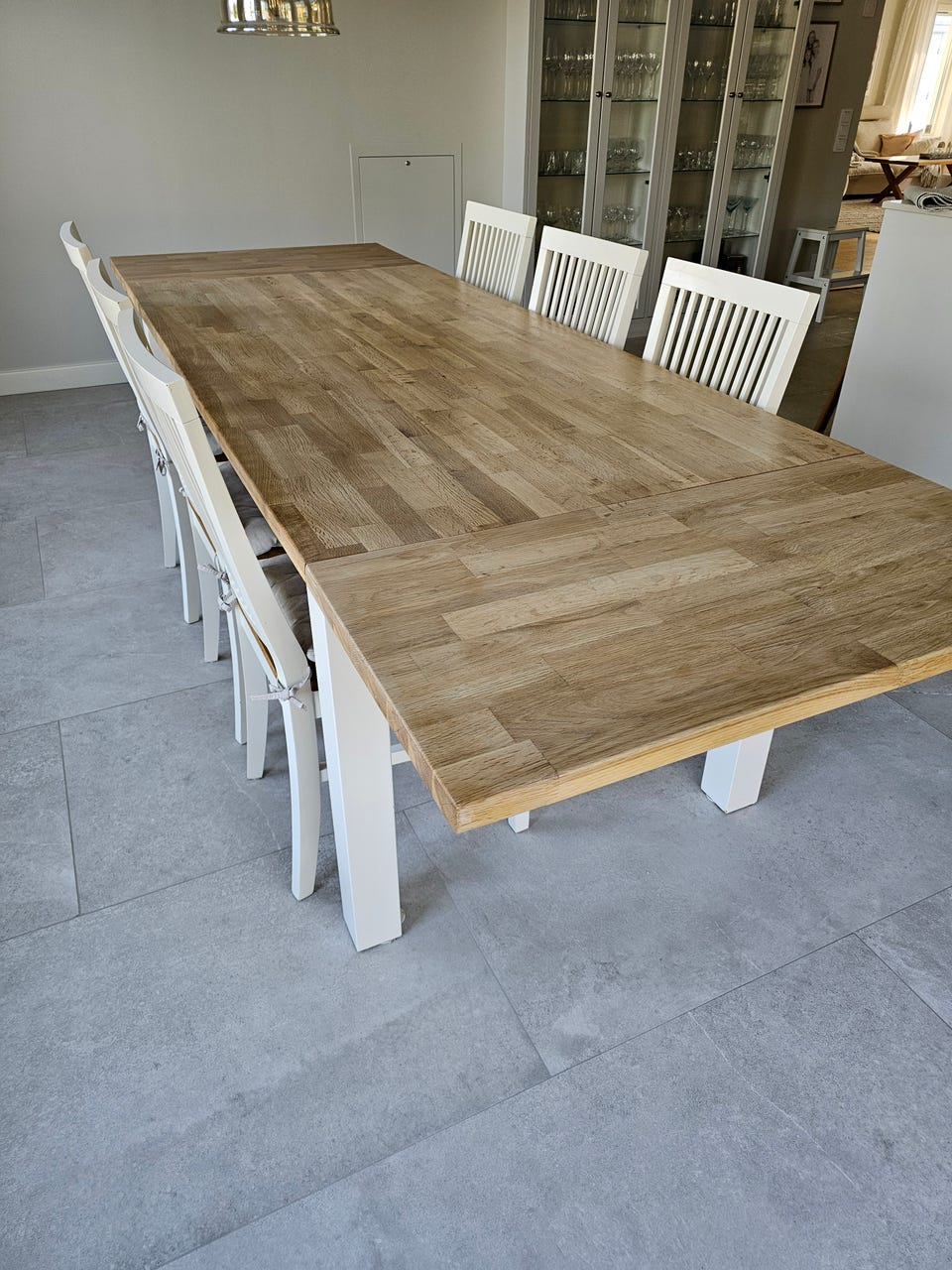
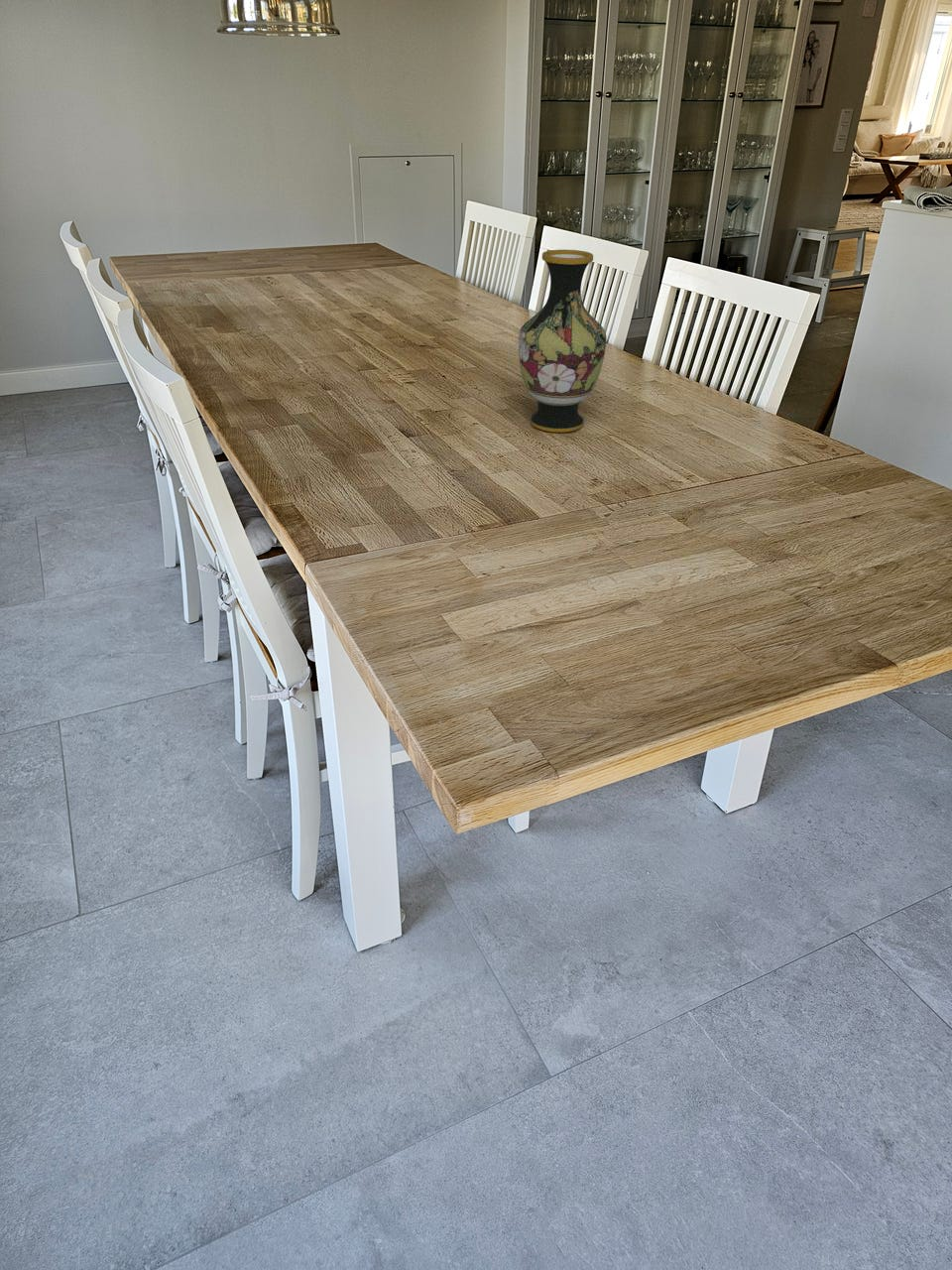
+ vase (561, 342)
